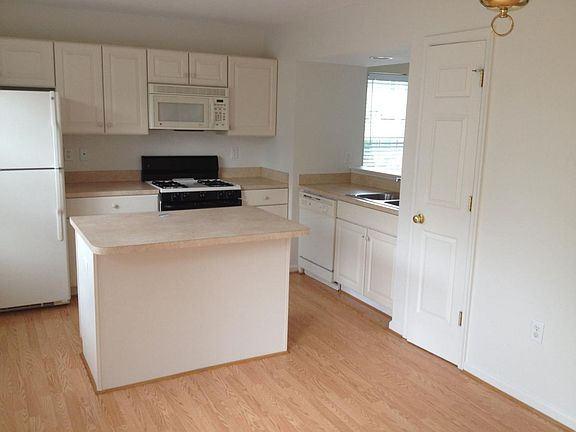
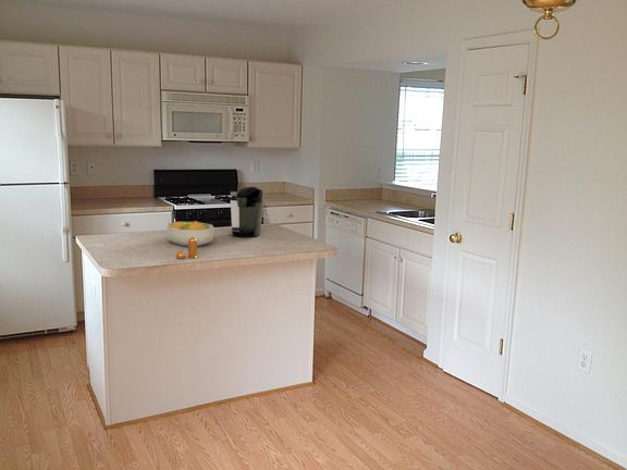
+ coffee maker (239, 209)
+ pepper shaker (188, 247)
+ fruit bowl (189, 230)
